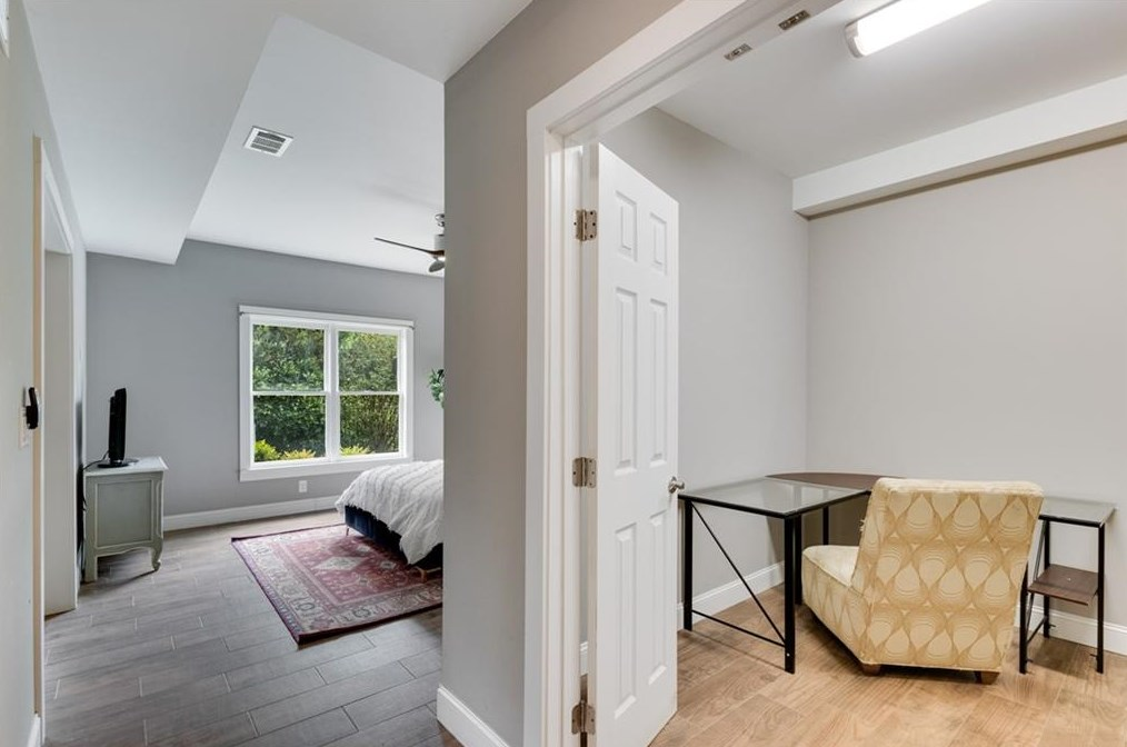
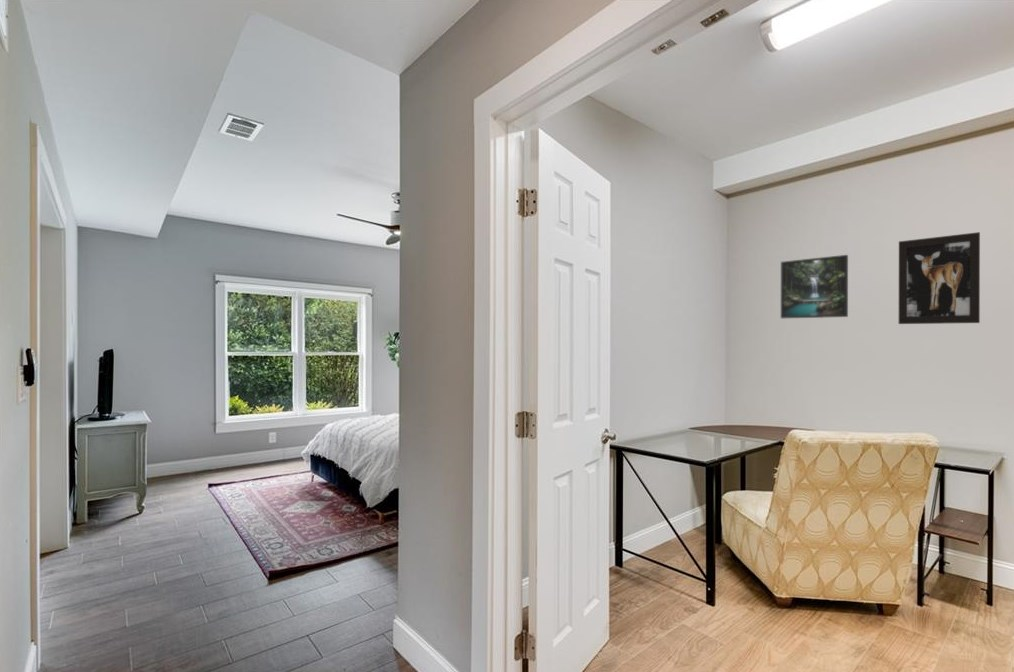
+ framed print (812, 288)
+ wall art (937, 280)
